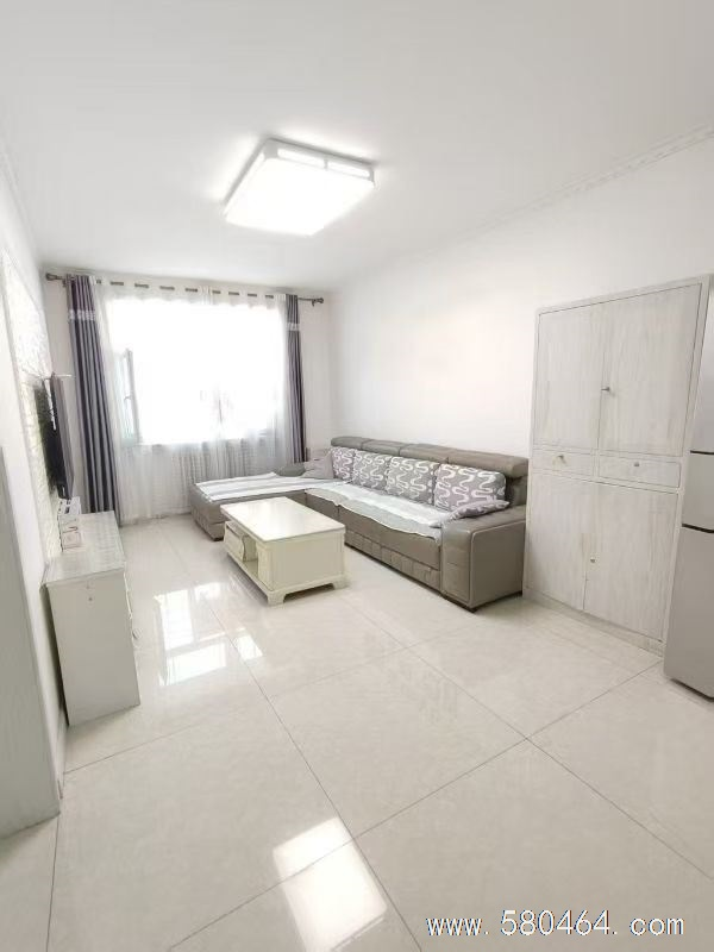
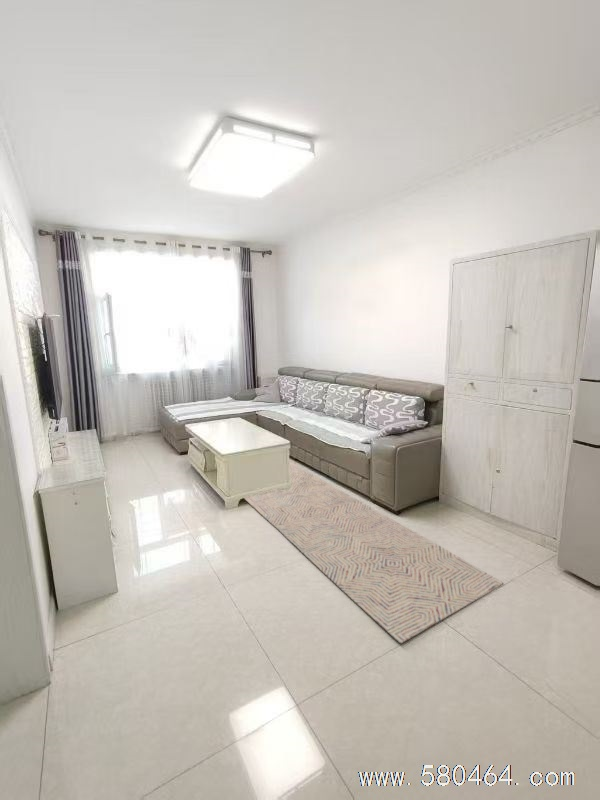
+ rug (318, 511)
